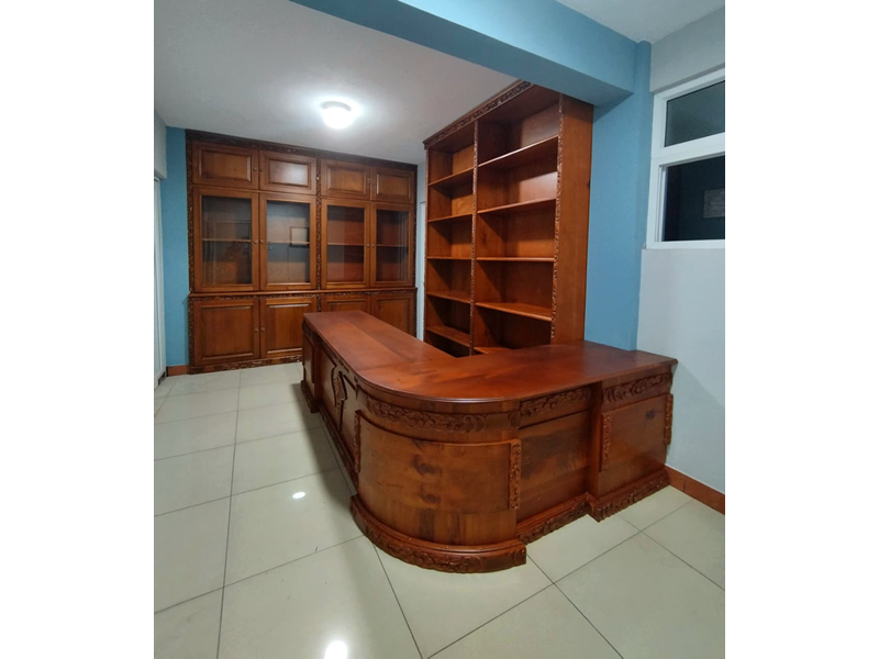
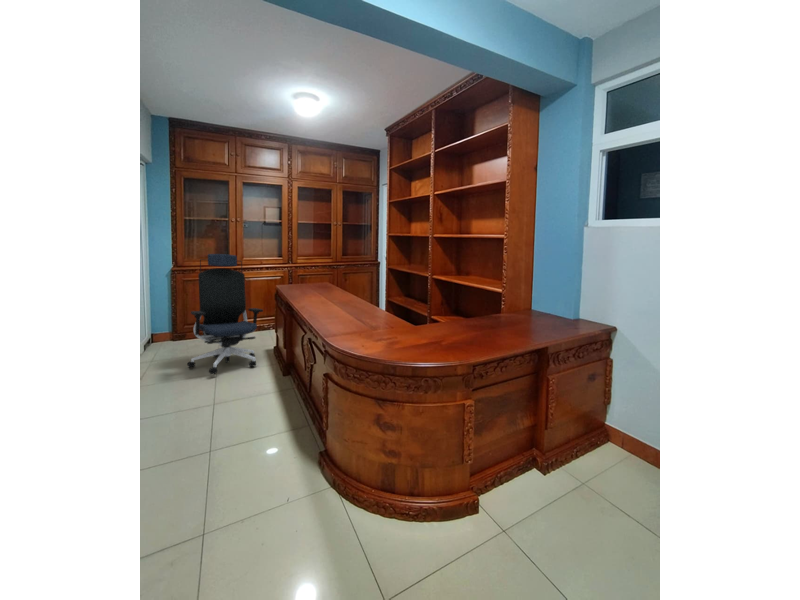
+ office chair (224, 309)
